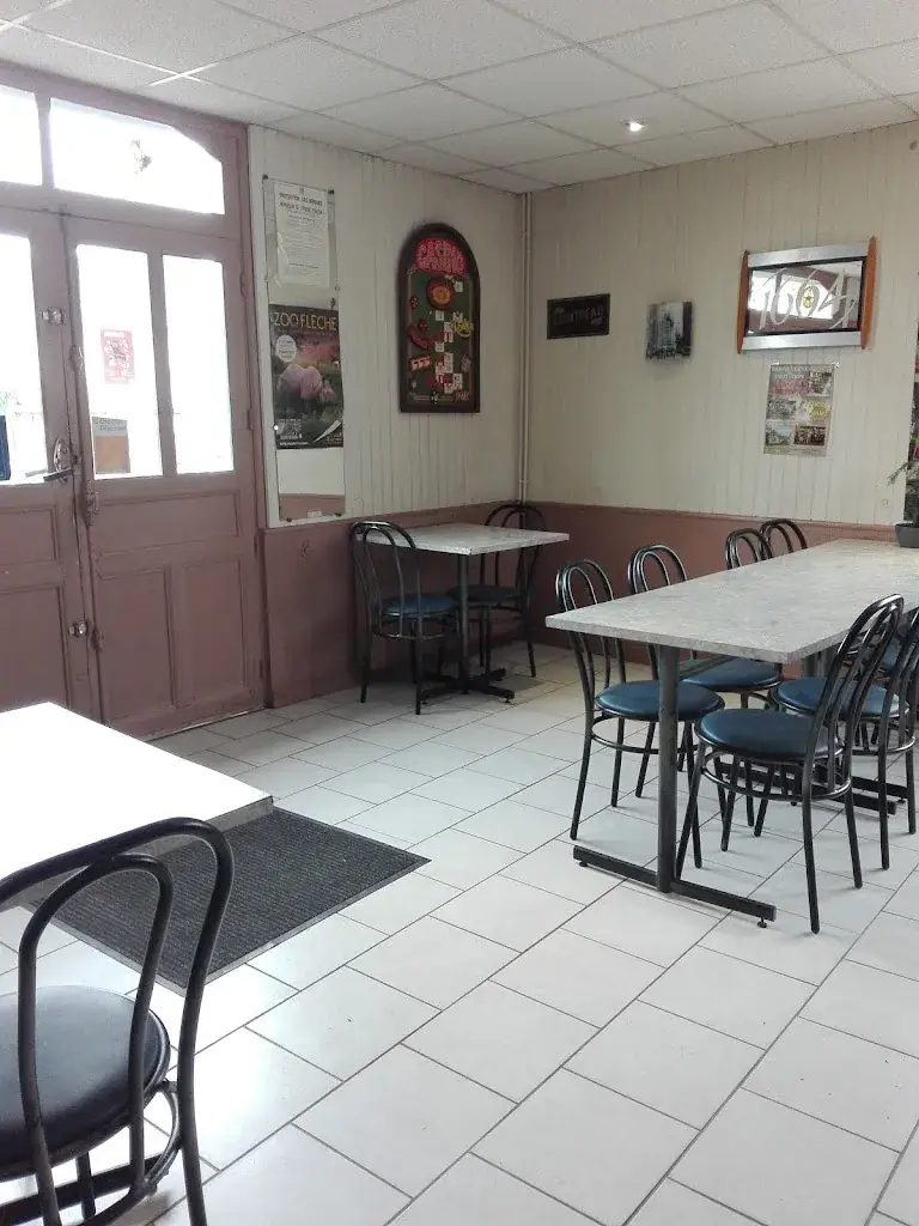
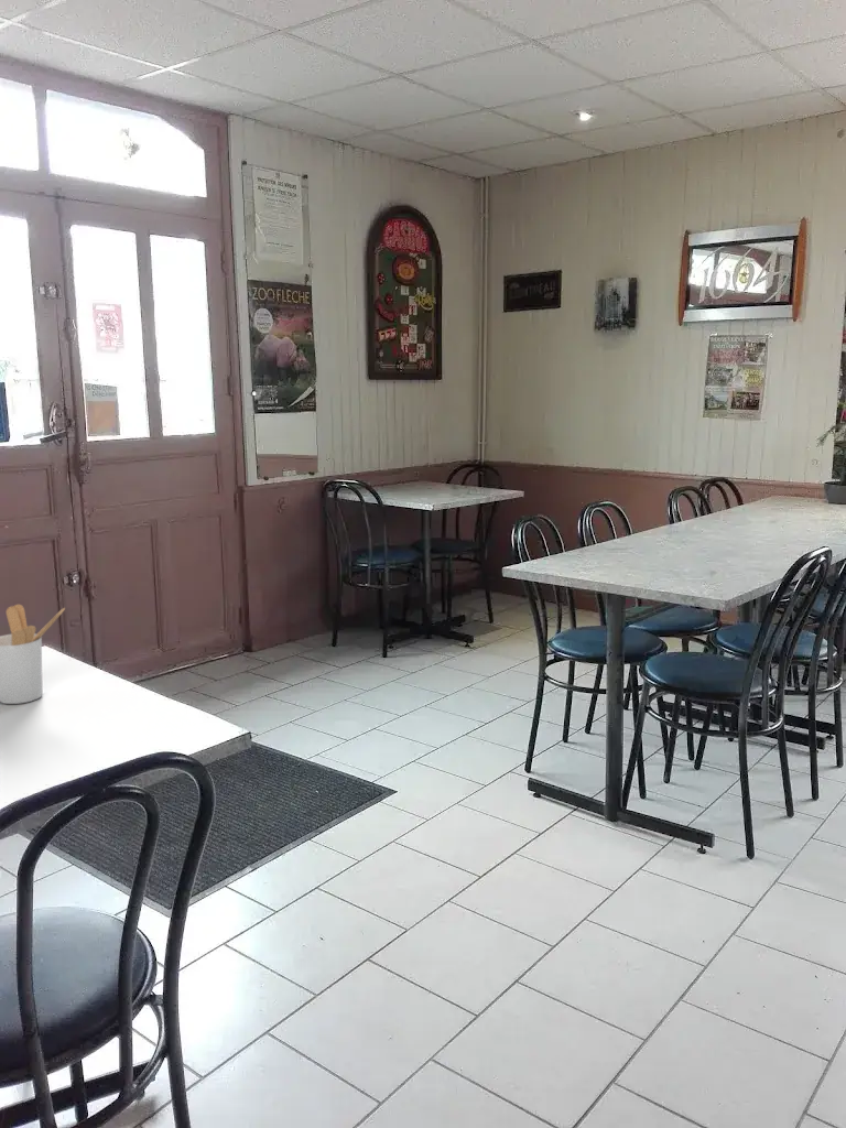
+ utensil holder (30, 652)
